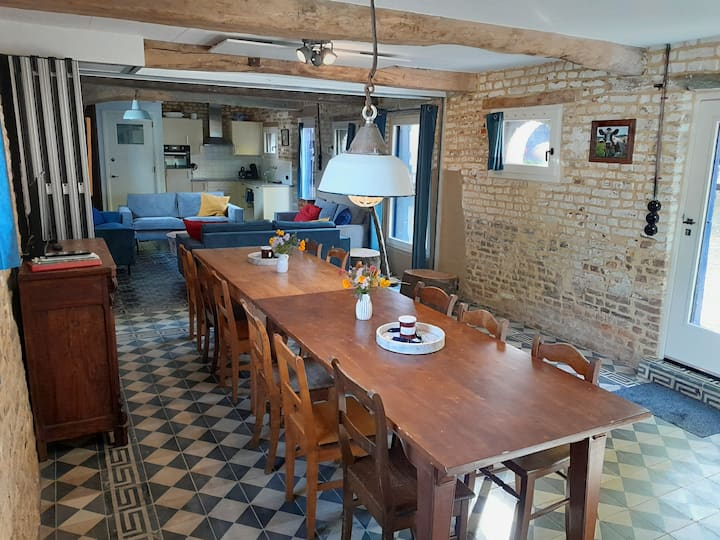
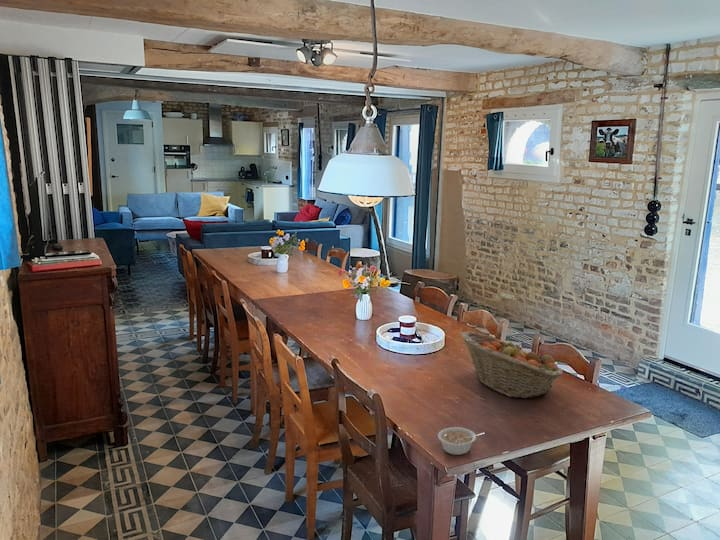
+ fruit basket (509, 360)
+ legume (457, 440)
